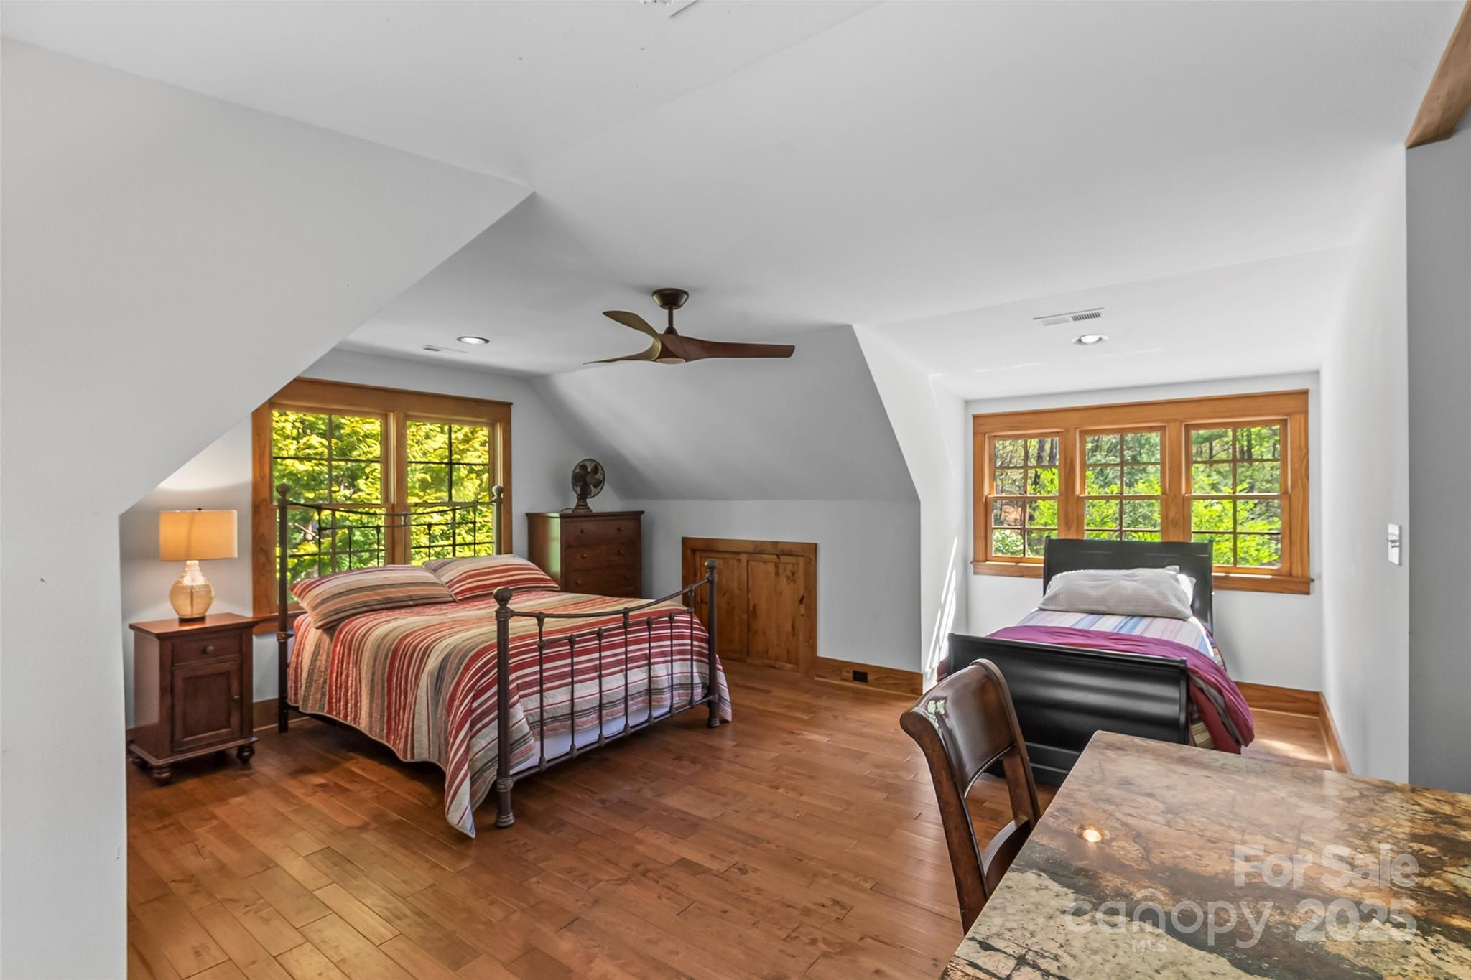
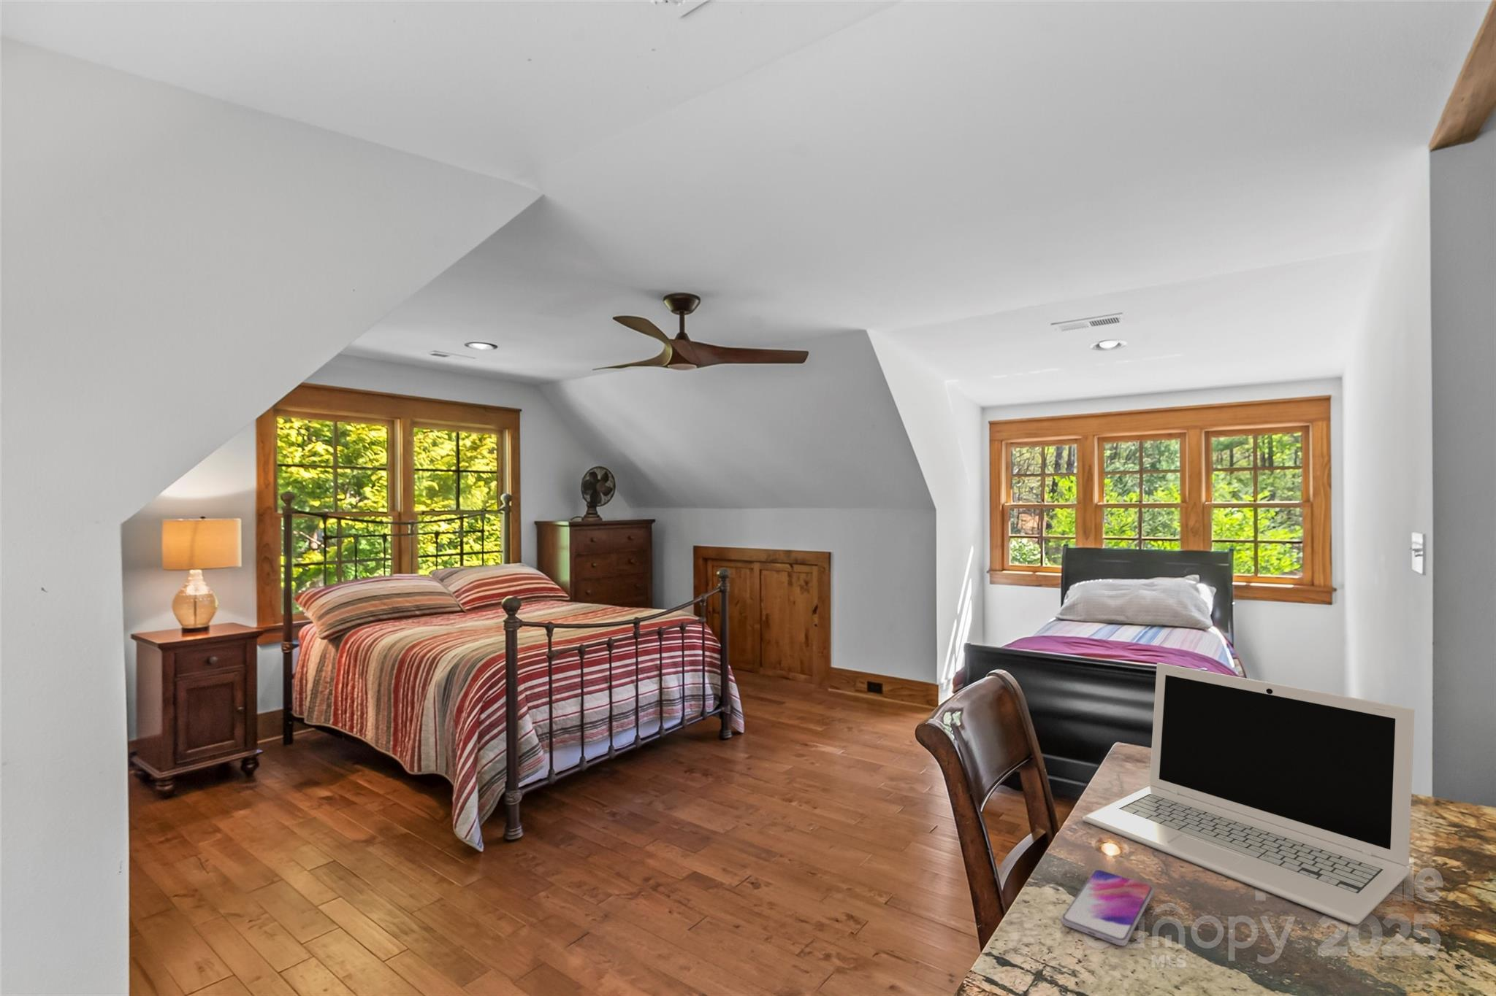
+ smartphone (1109, 904)
+ laptop (1237, 768)
